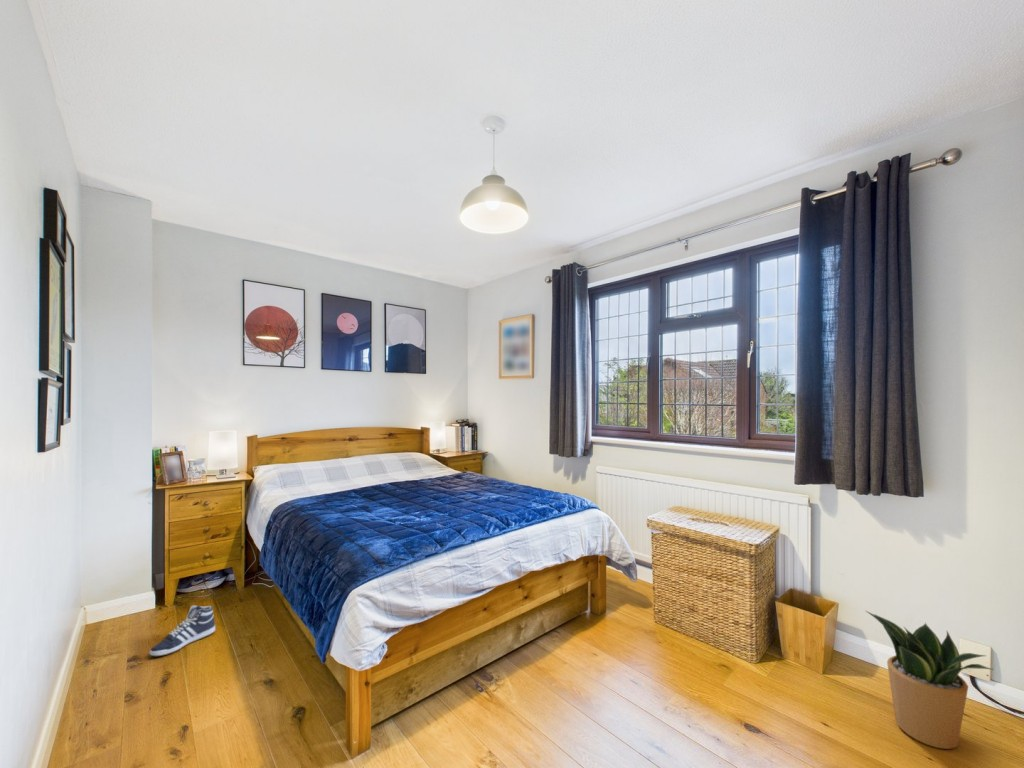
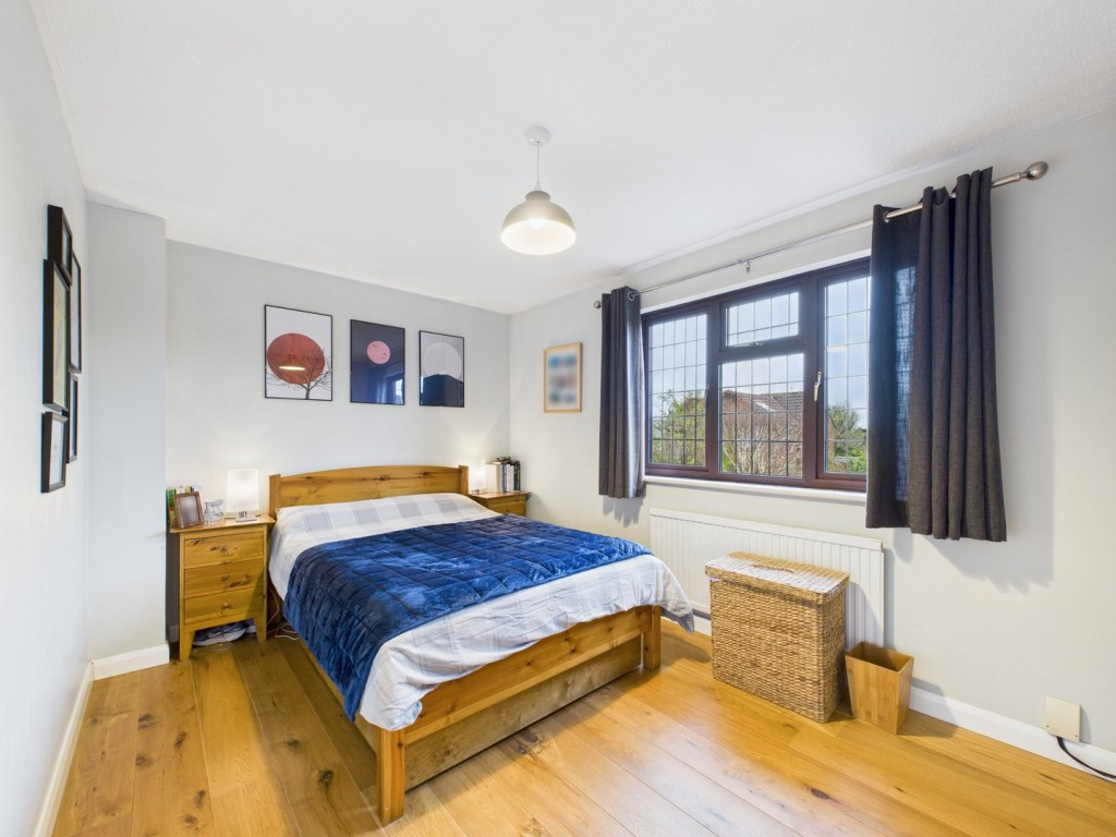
- potted plant (925, 682)
- sneaker (183, 627)
